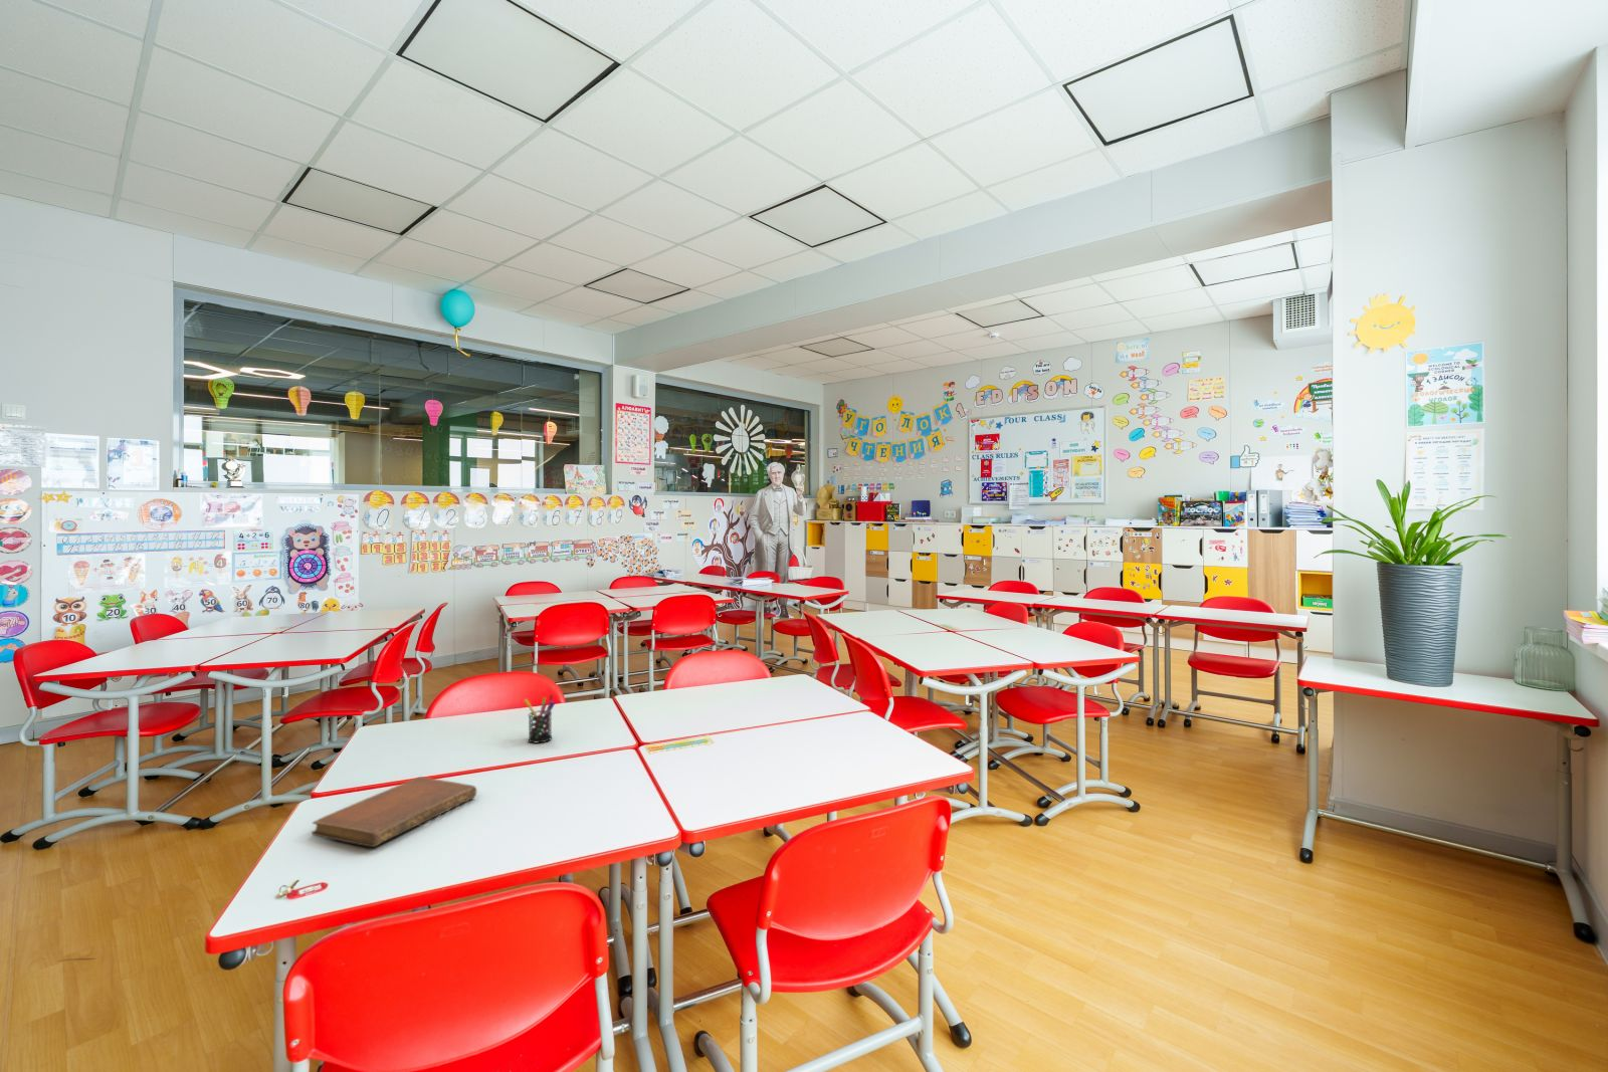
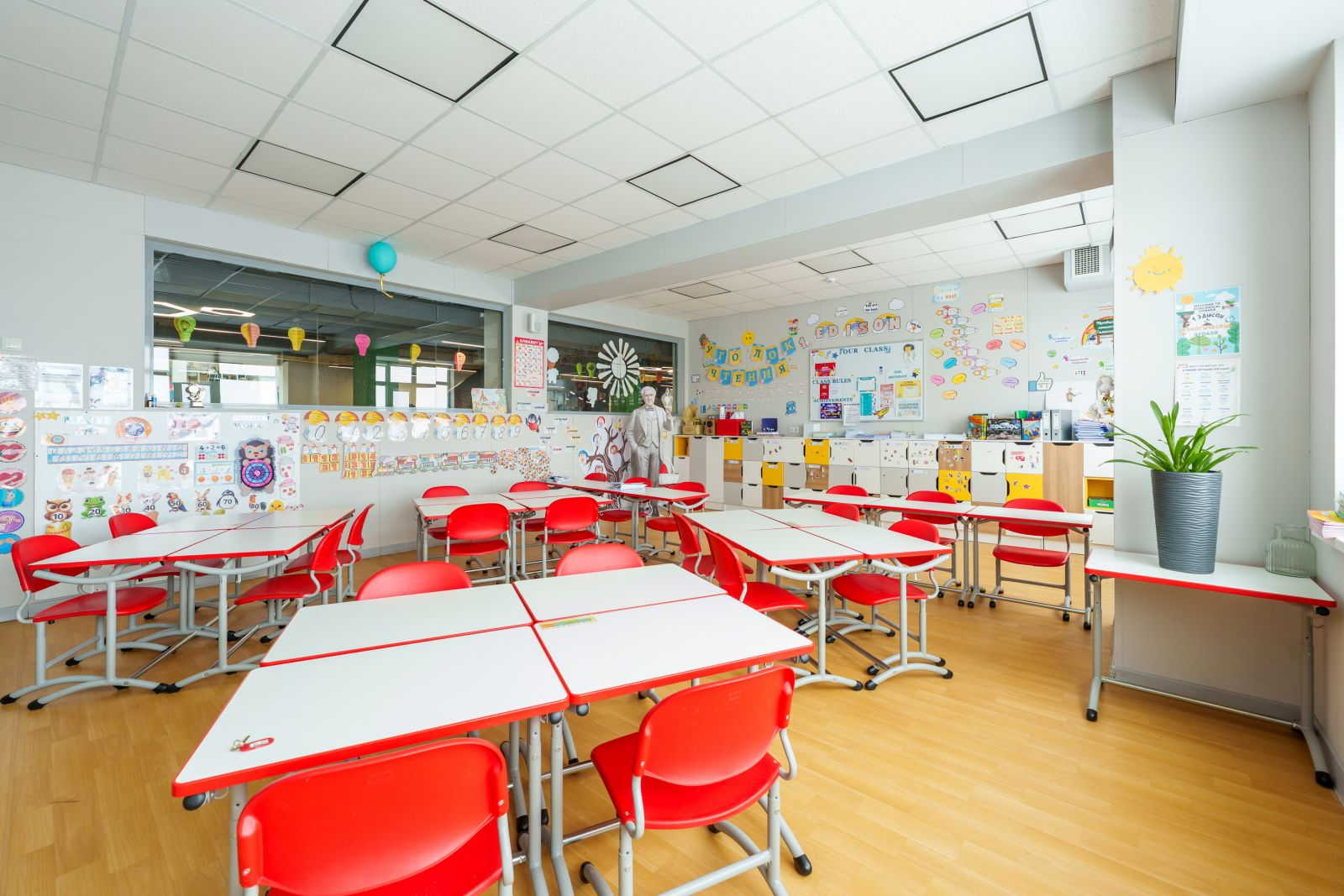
- notebook (398, 808)
- pen holder (542, 715)
